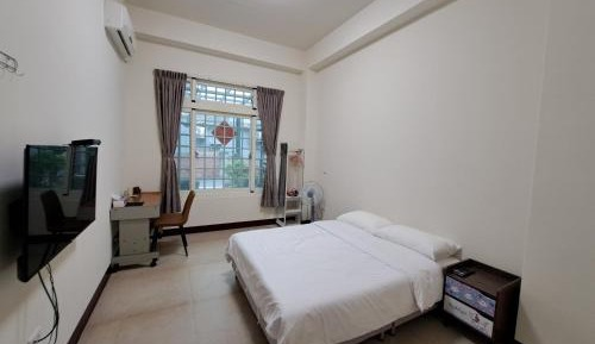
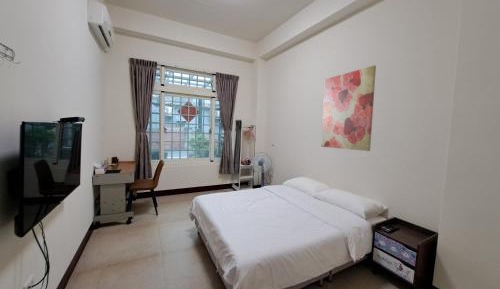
+ wall art (345, 111)
